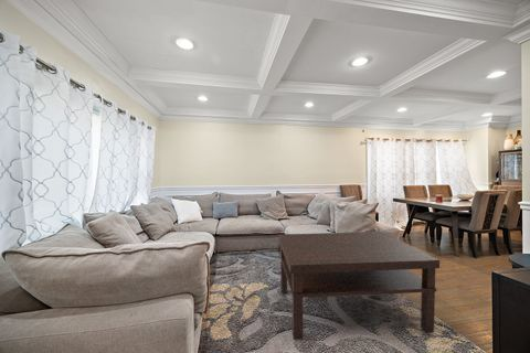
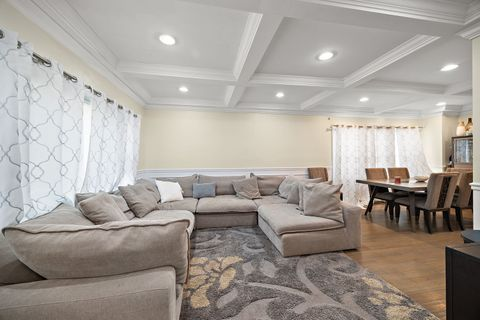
- coffee table (346, 276)
